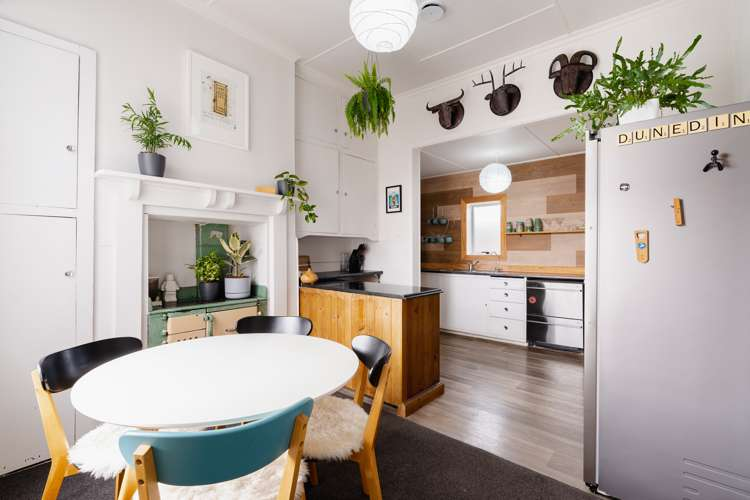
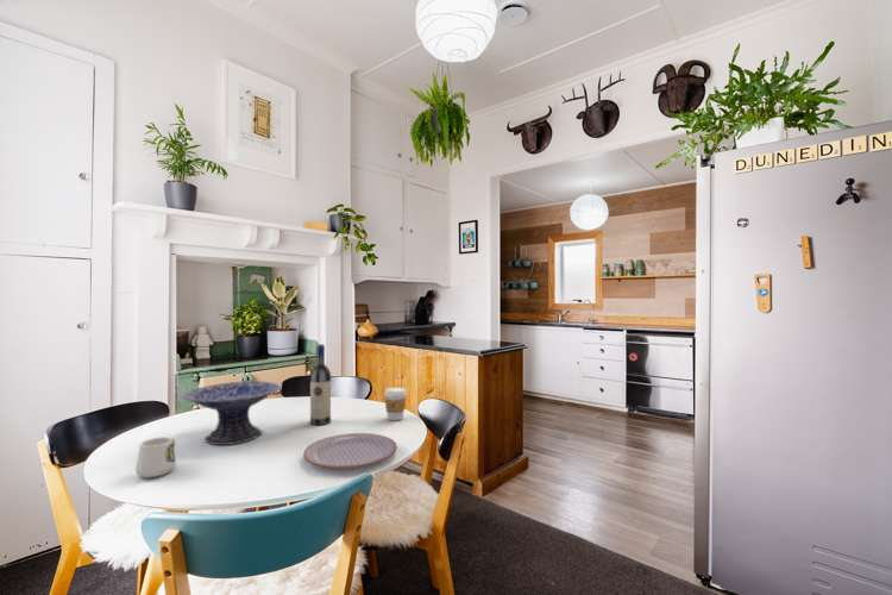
+ wine bottle (320, 383)
+ coffee cup (395, 402)
+ decorative bowl (233, 412)
+ plate (351, 451)
+ mug (159, 455)
